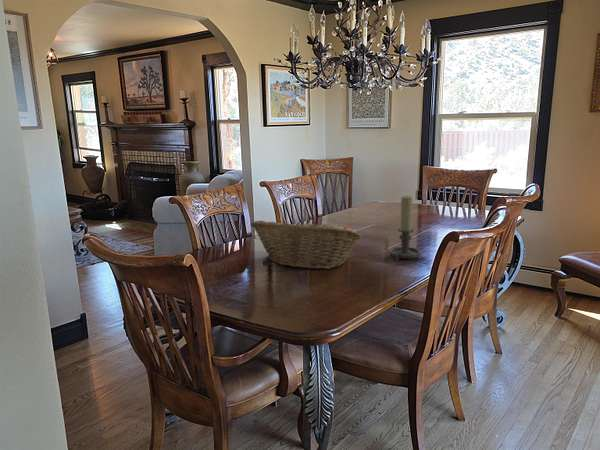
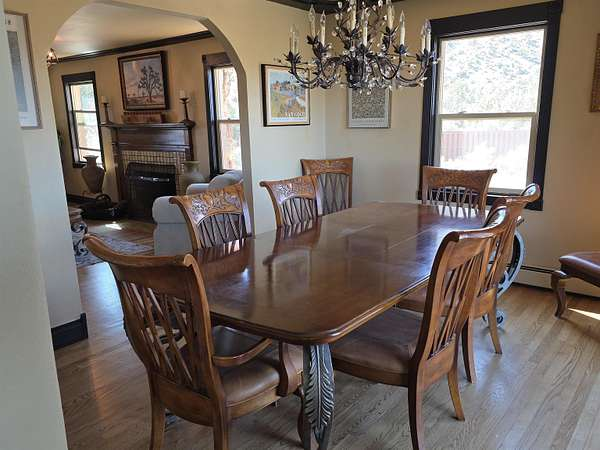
- candle holder (404, 226)
- fruit basket (305, 238)
